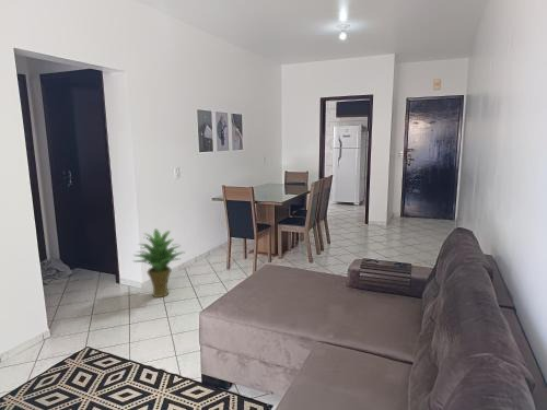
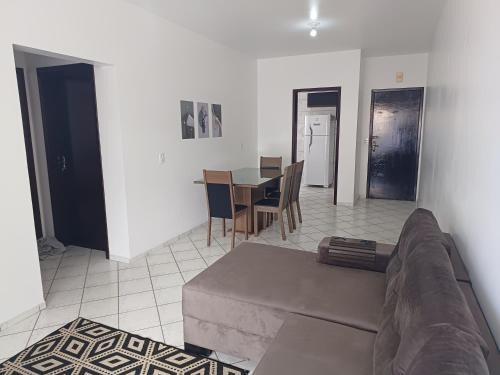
- potted plant (158, 262)
